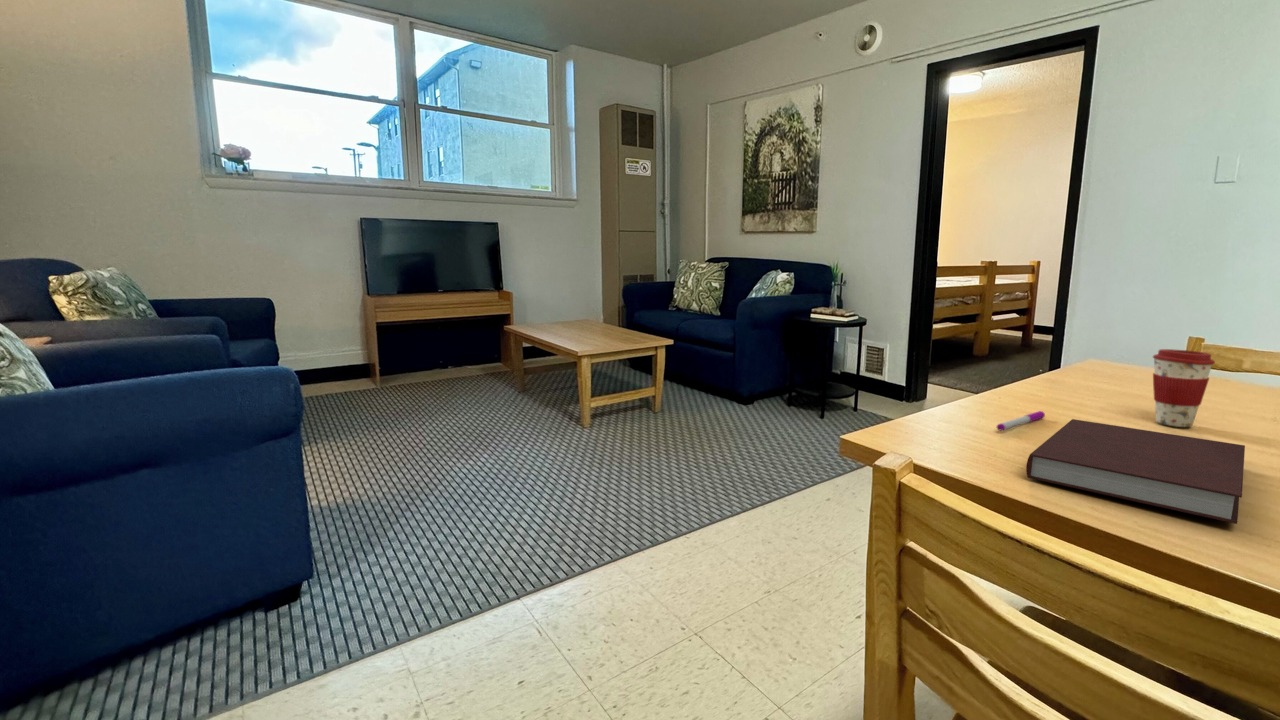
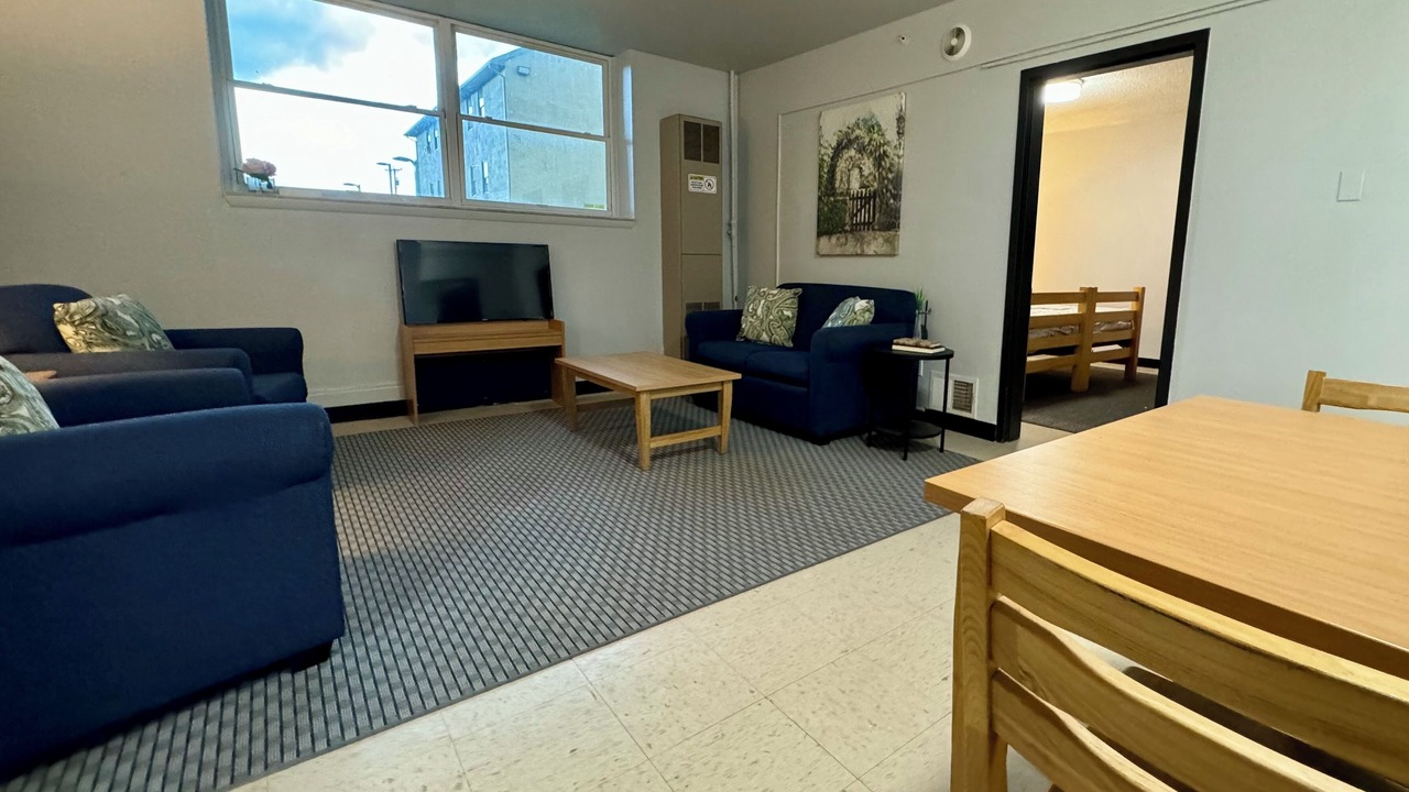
- notebook (1137, 460)
- coffee cup (1179, 387)
- pen (1021, 420)
